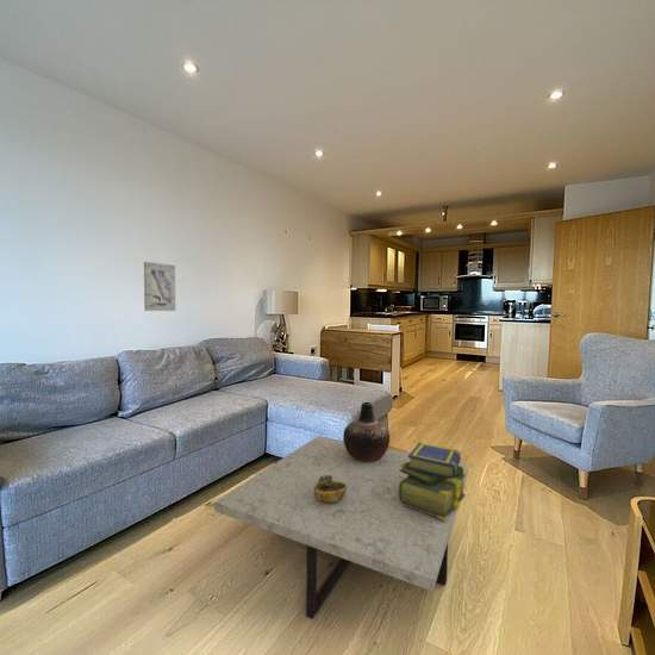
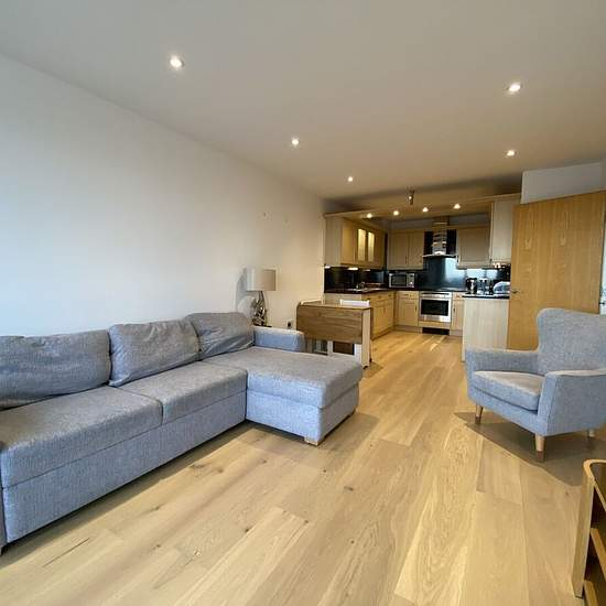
- stack of books (432, 474)
- coffee table (355, 516)
- vase (366, 429)
- decorative bowl (326, 486)
- wall art (160, 287)
